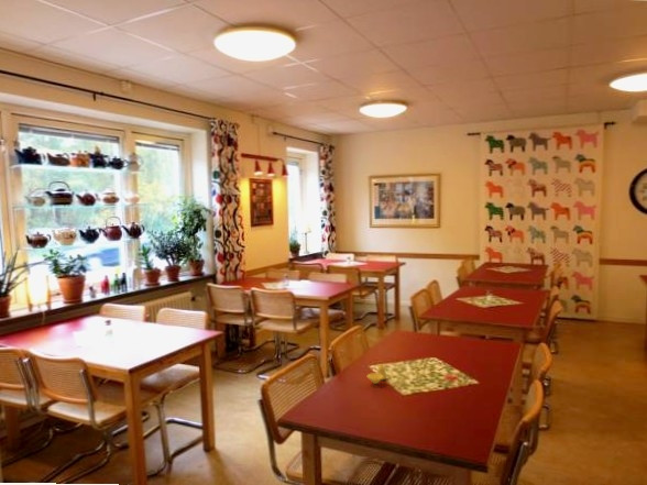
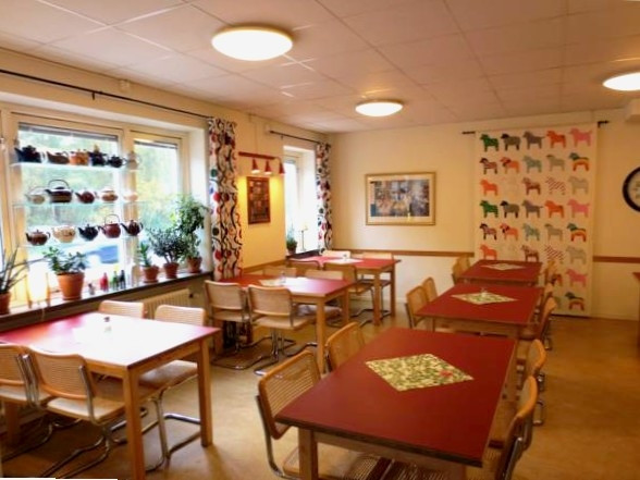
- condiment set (377, 374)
